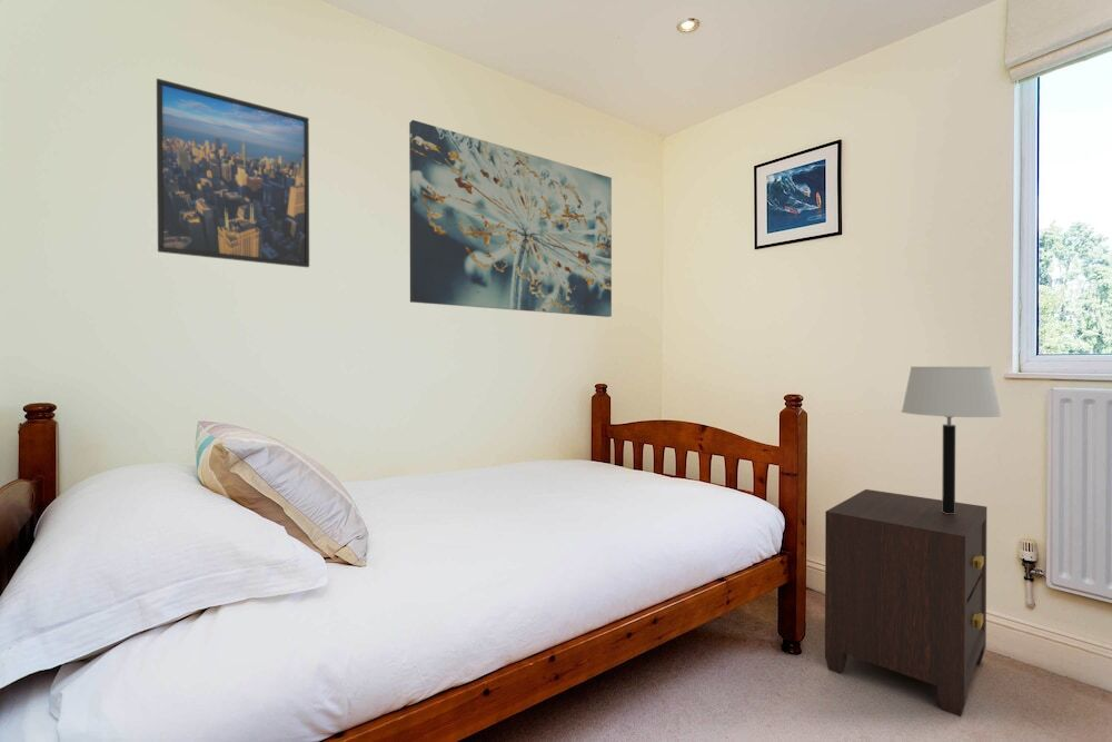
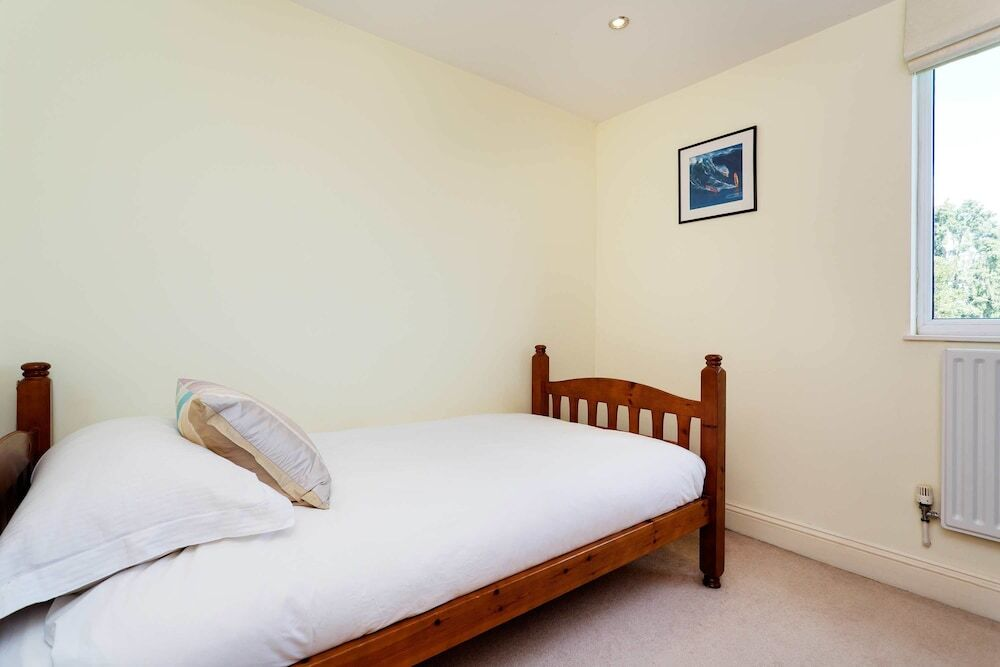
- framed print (238, 180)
- wall art (523, 231)
- nightstand (909, 587)
- table lamp (949, 438)
